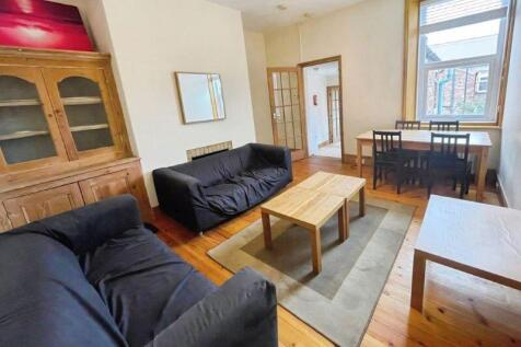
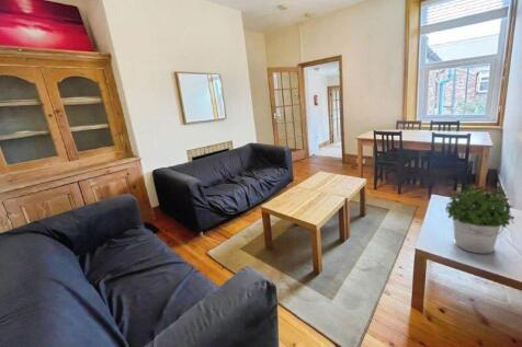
+ potted plant (480, 217)
